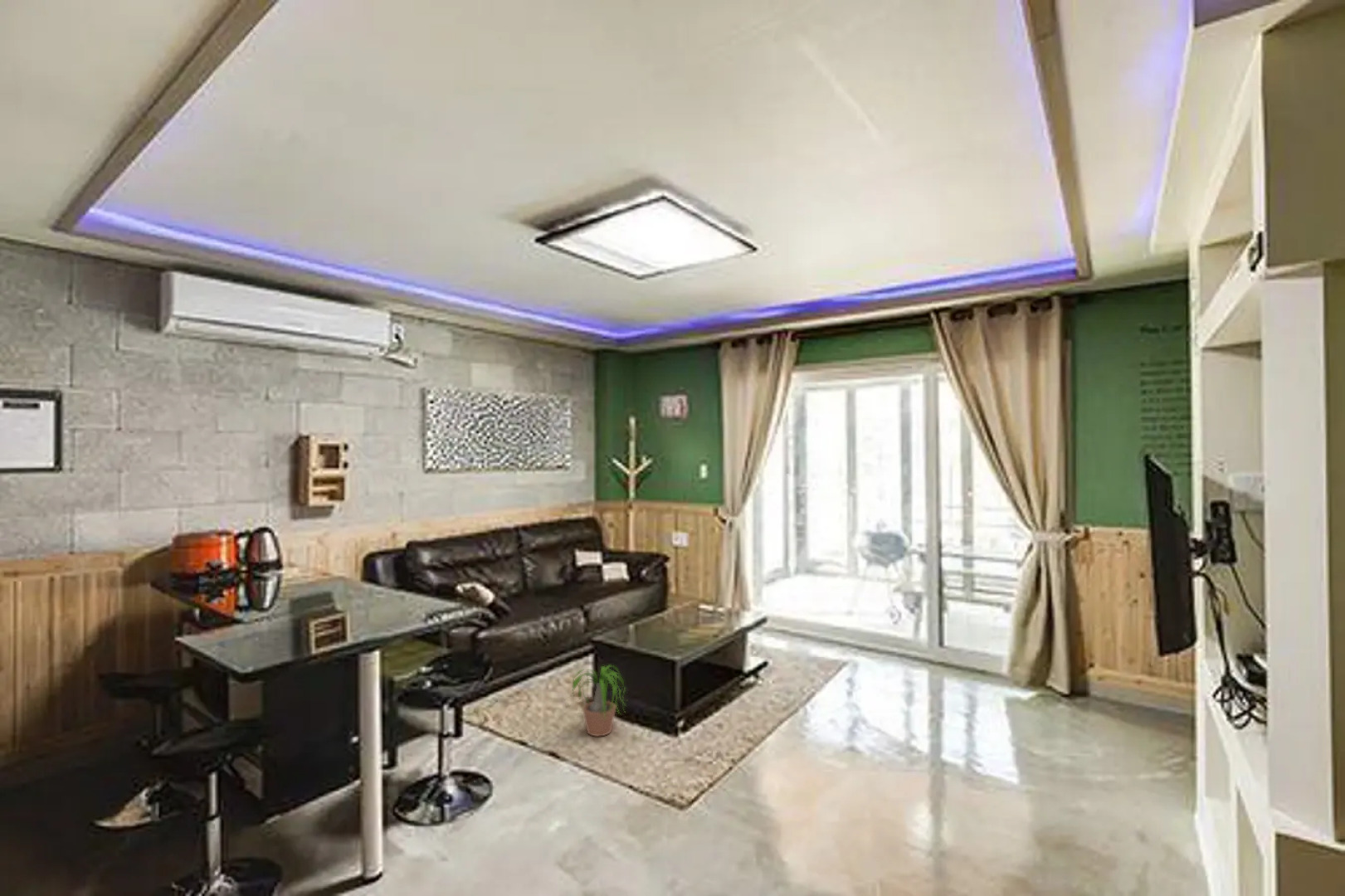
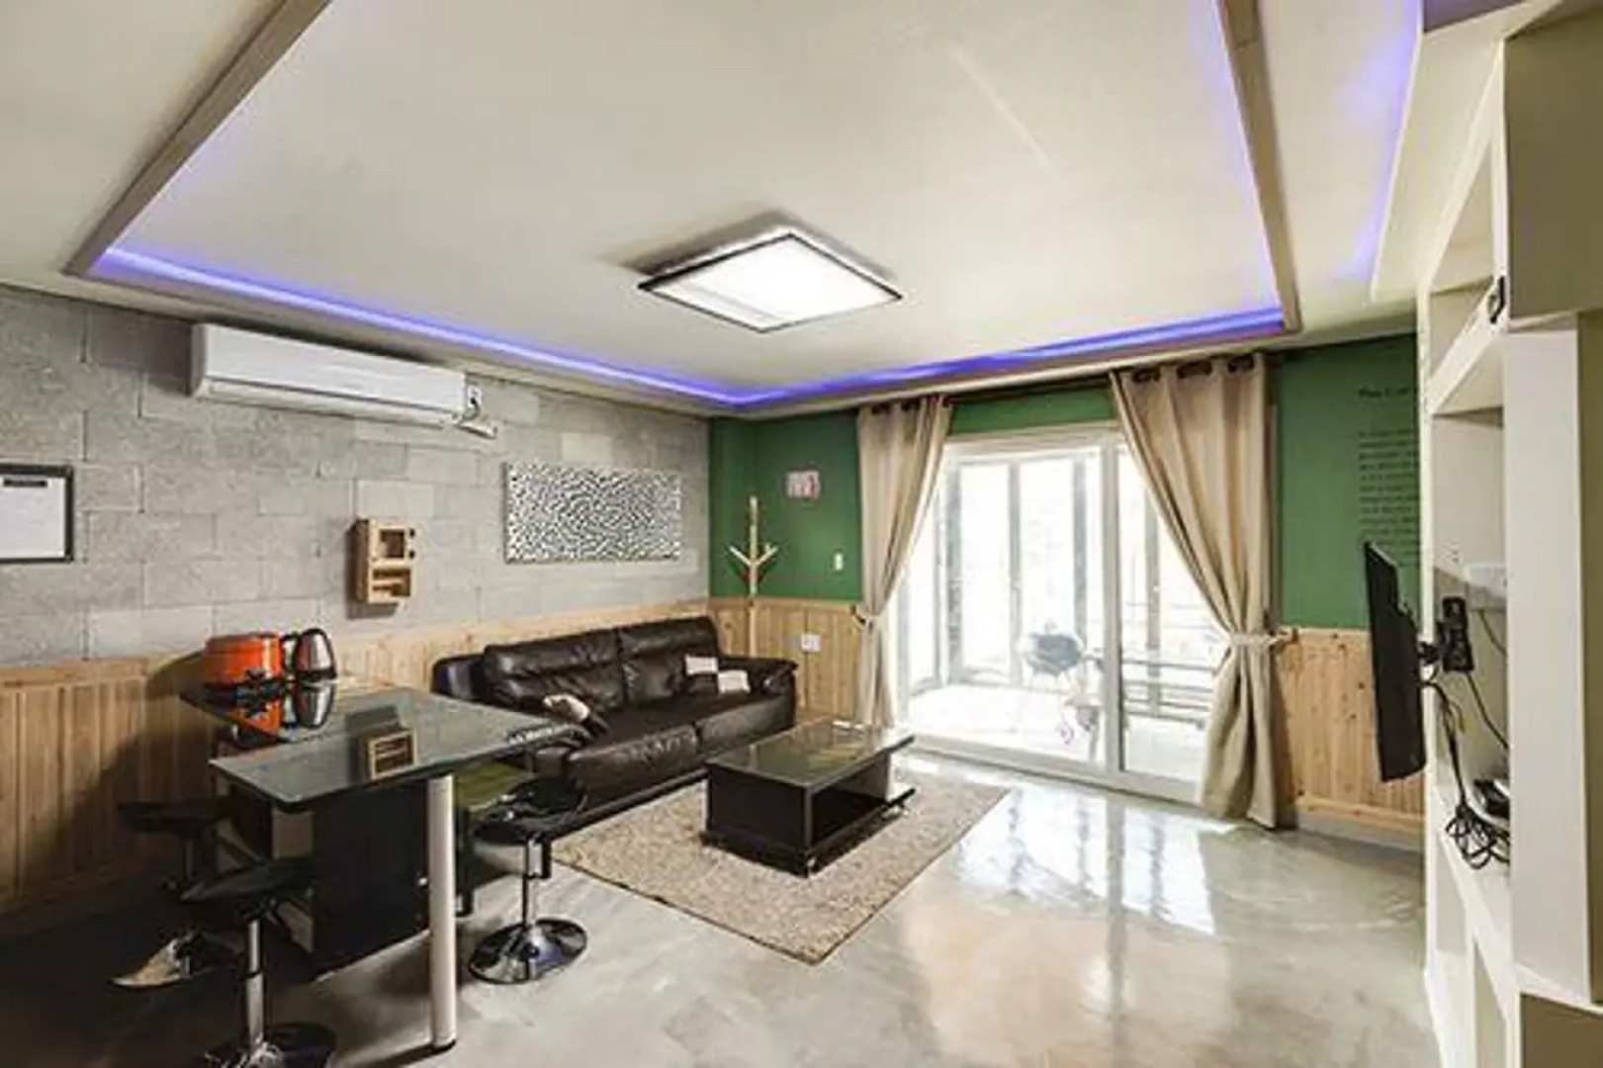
- potted plant (606, 699)
